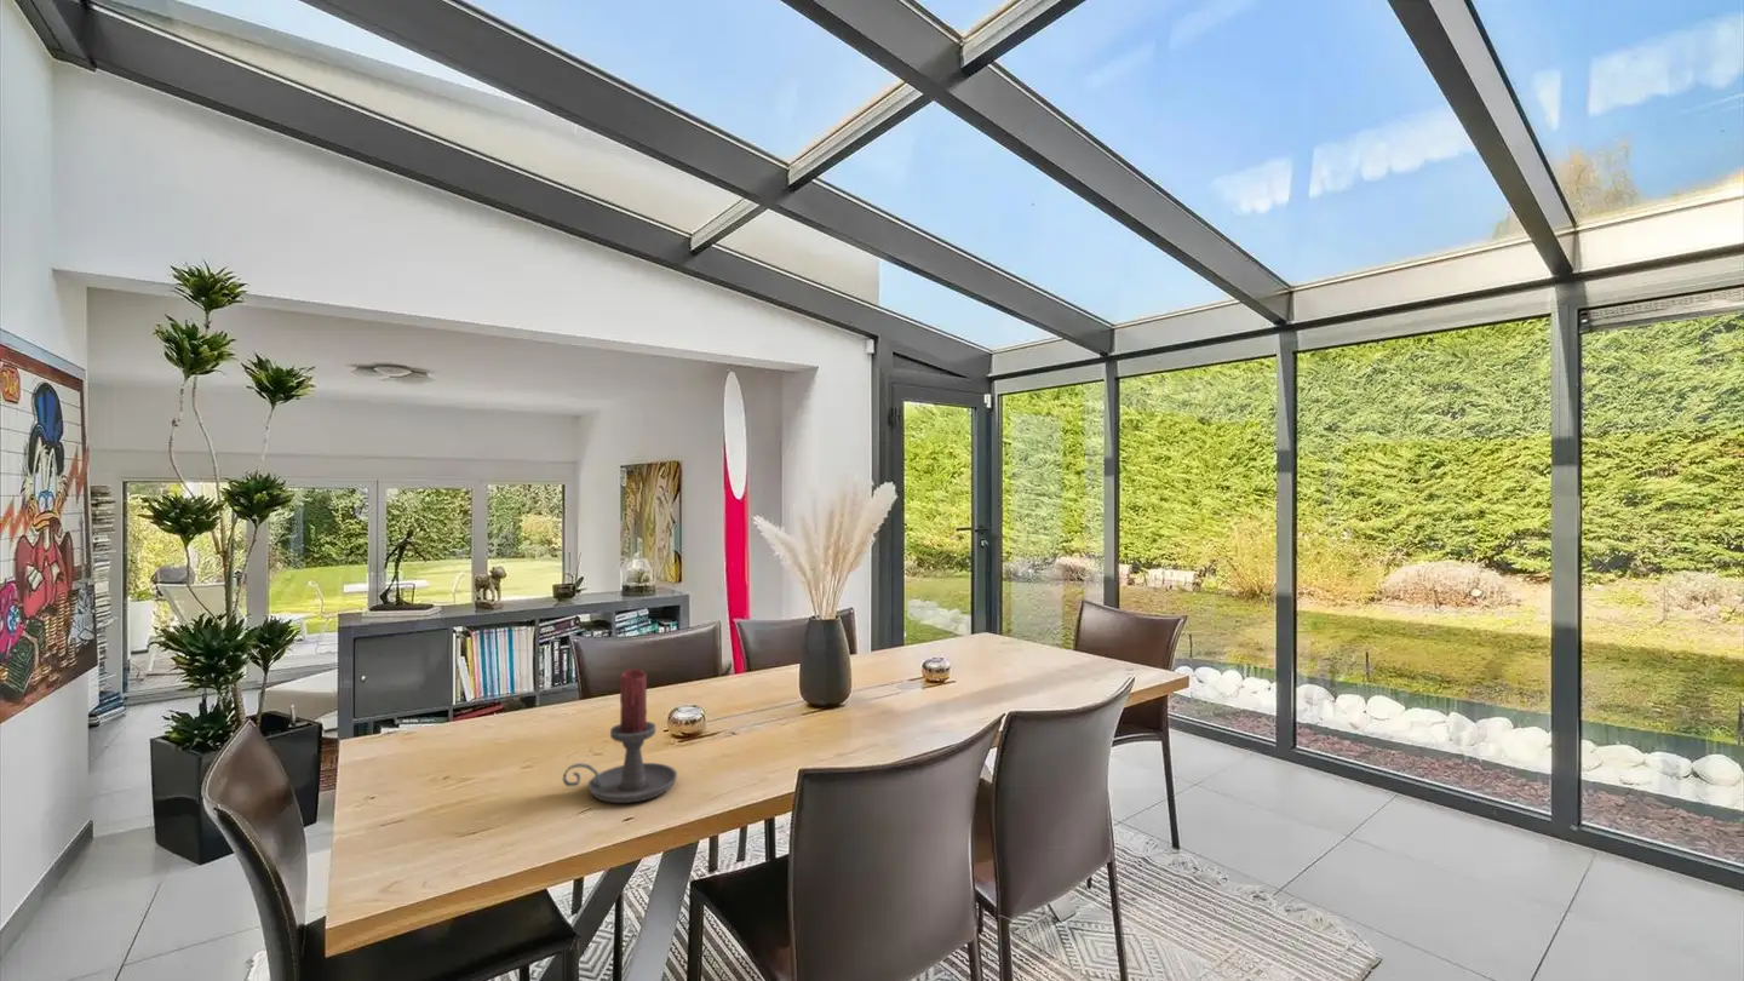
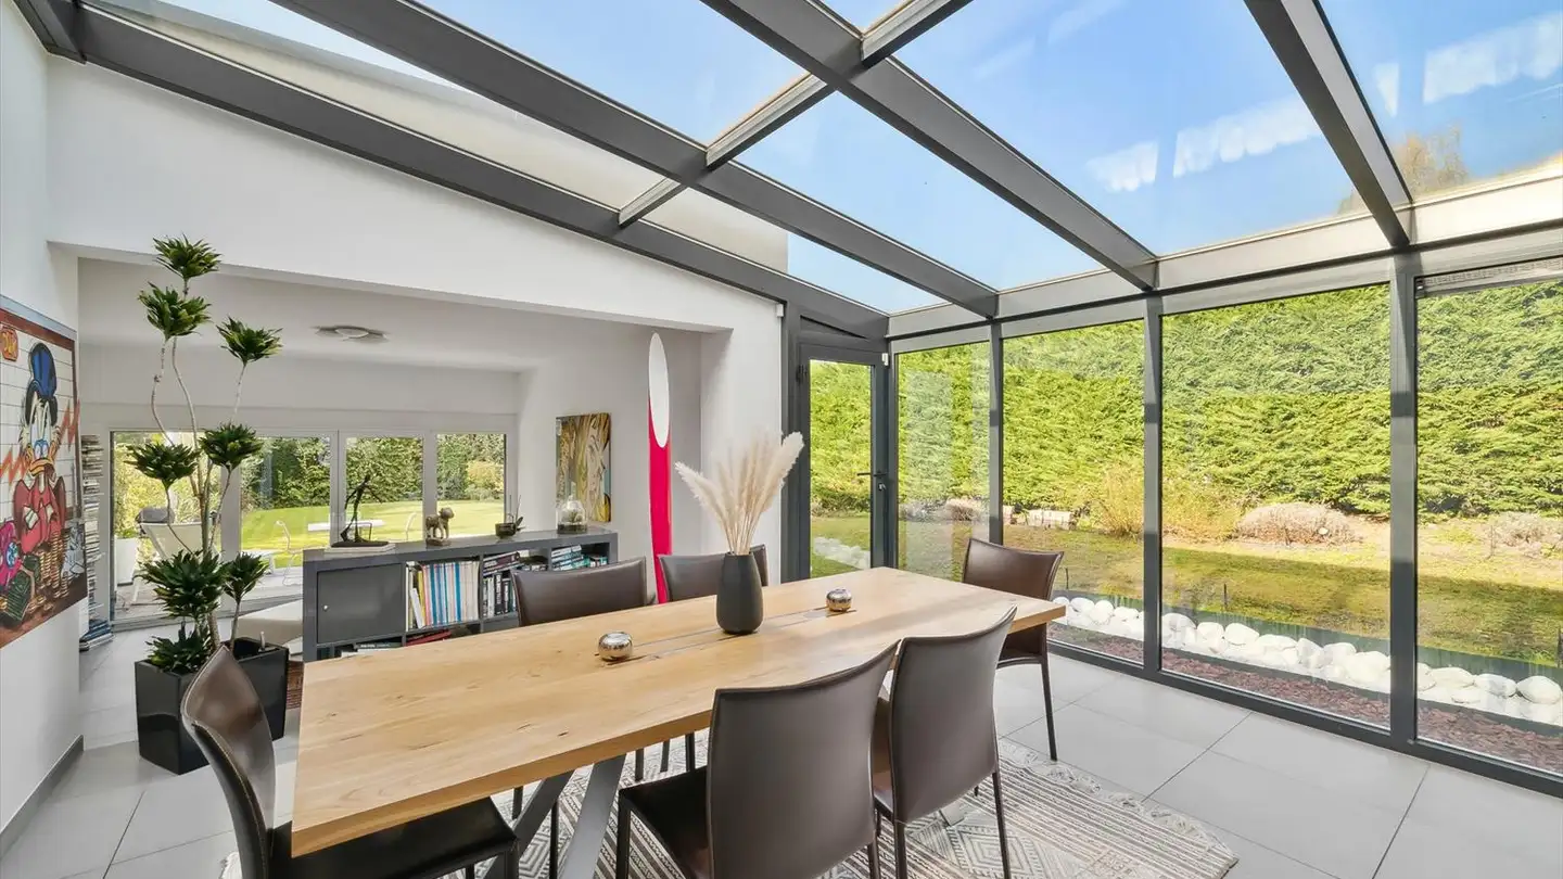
- candle holder (620, 730)
